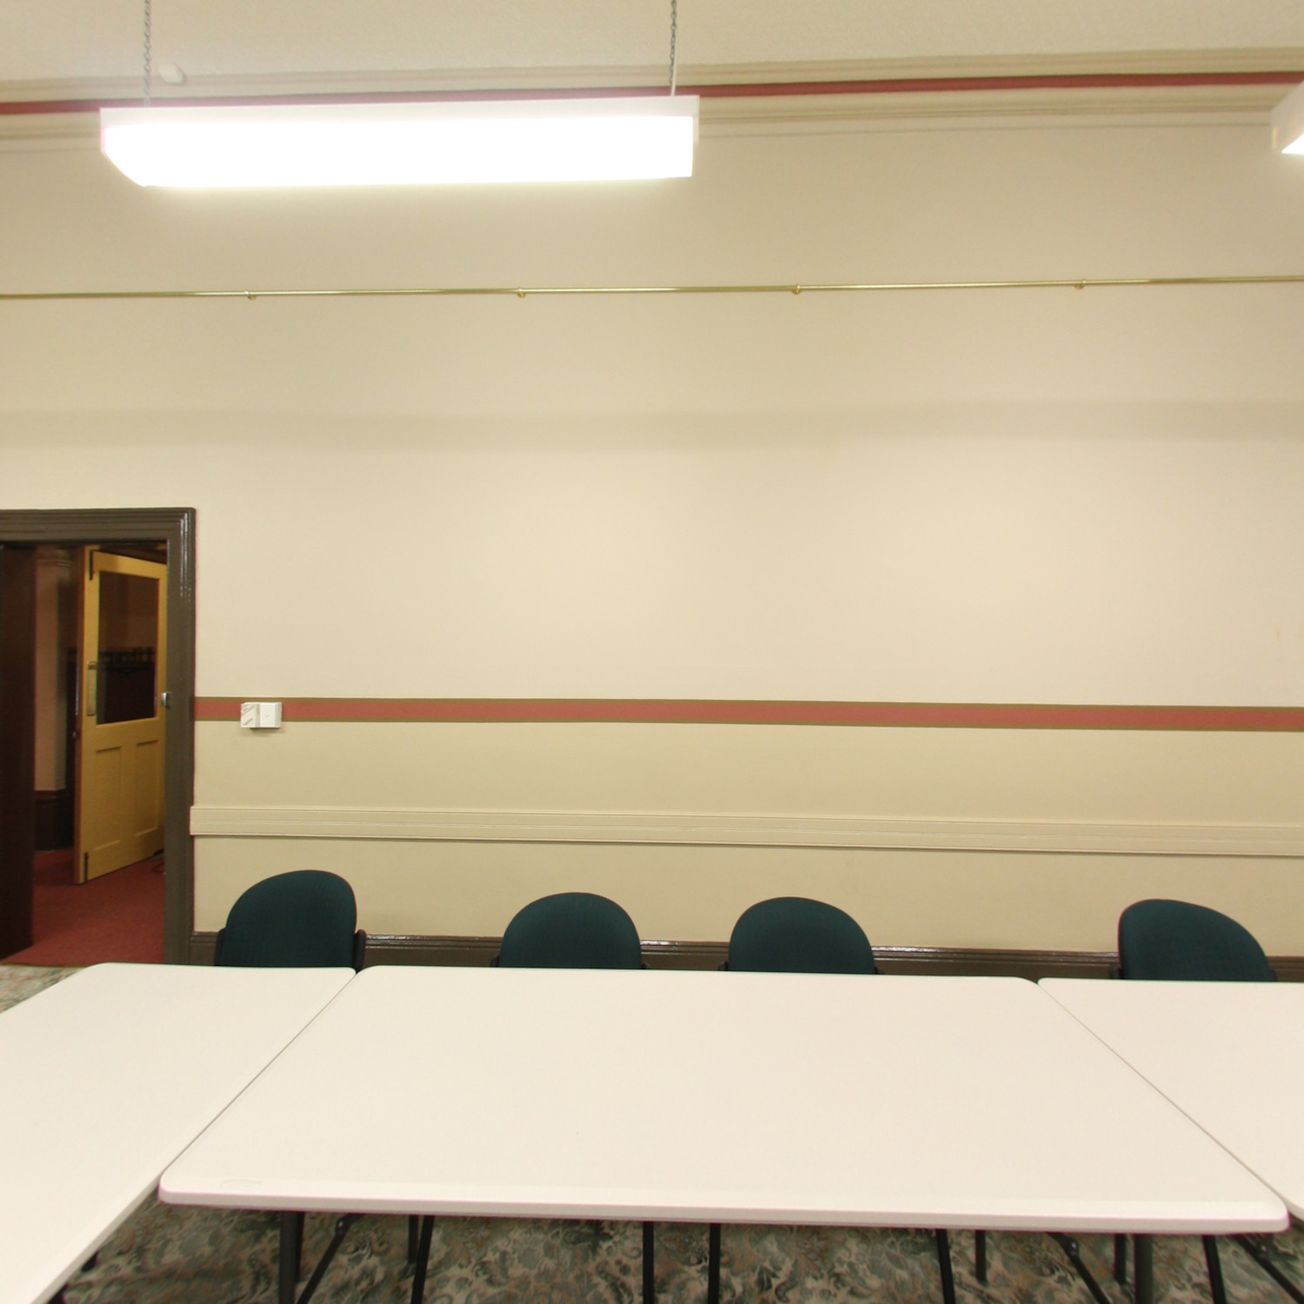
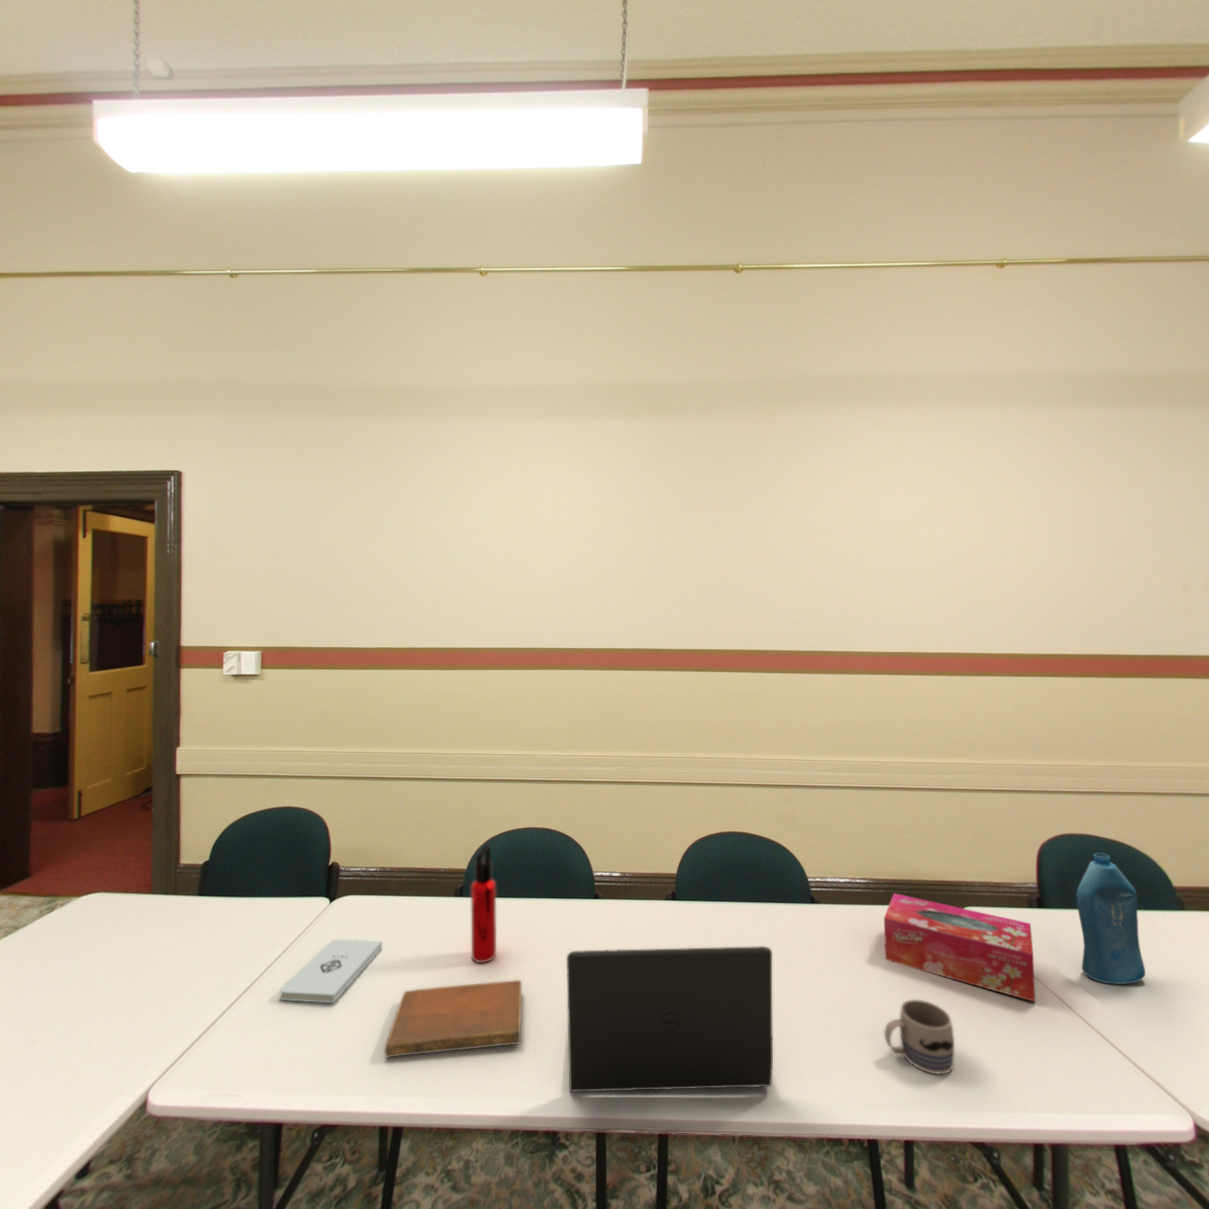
+ laptop (662, 976)
+ notebook (458, 1015)
+ notepad (333, 968)
+ water bottle (483, 901)
+ tissue box (957, 941)
+ bottle (1109, 916)
+ mug (918, 1035)
